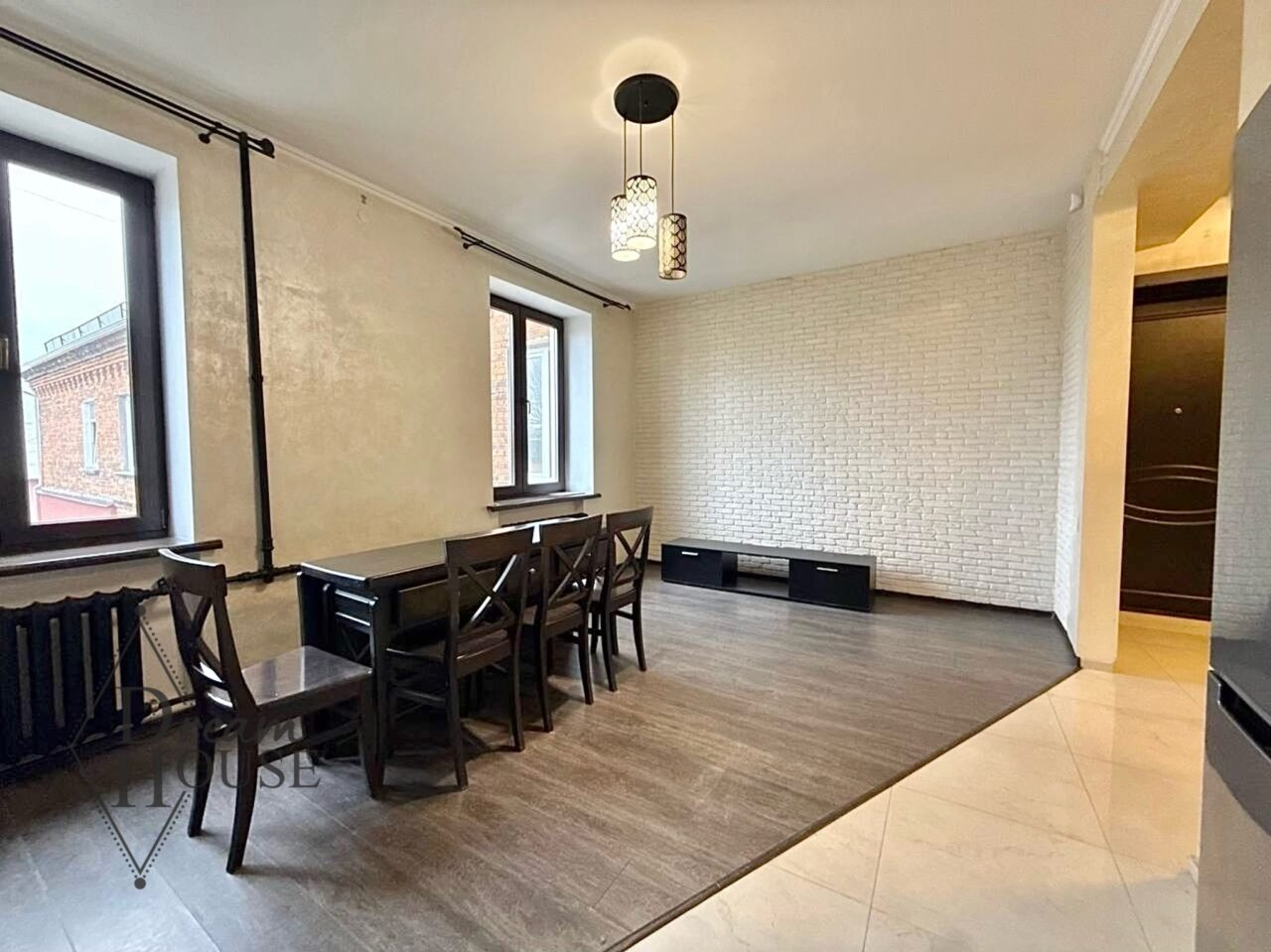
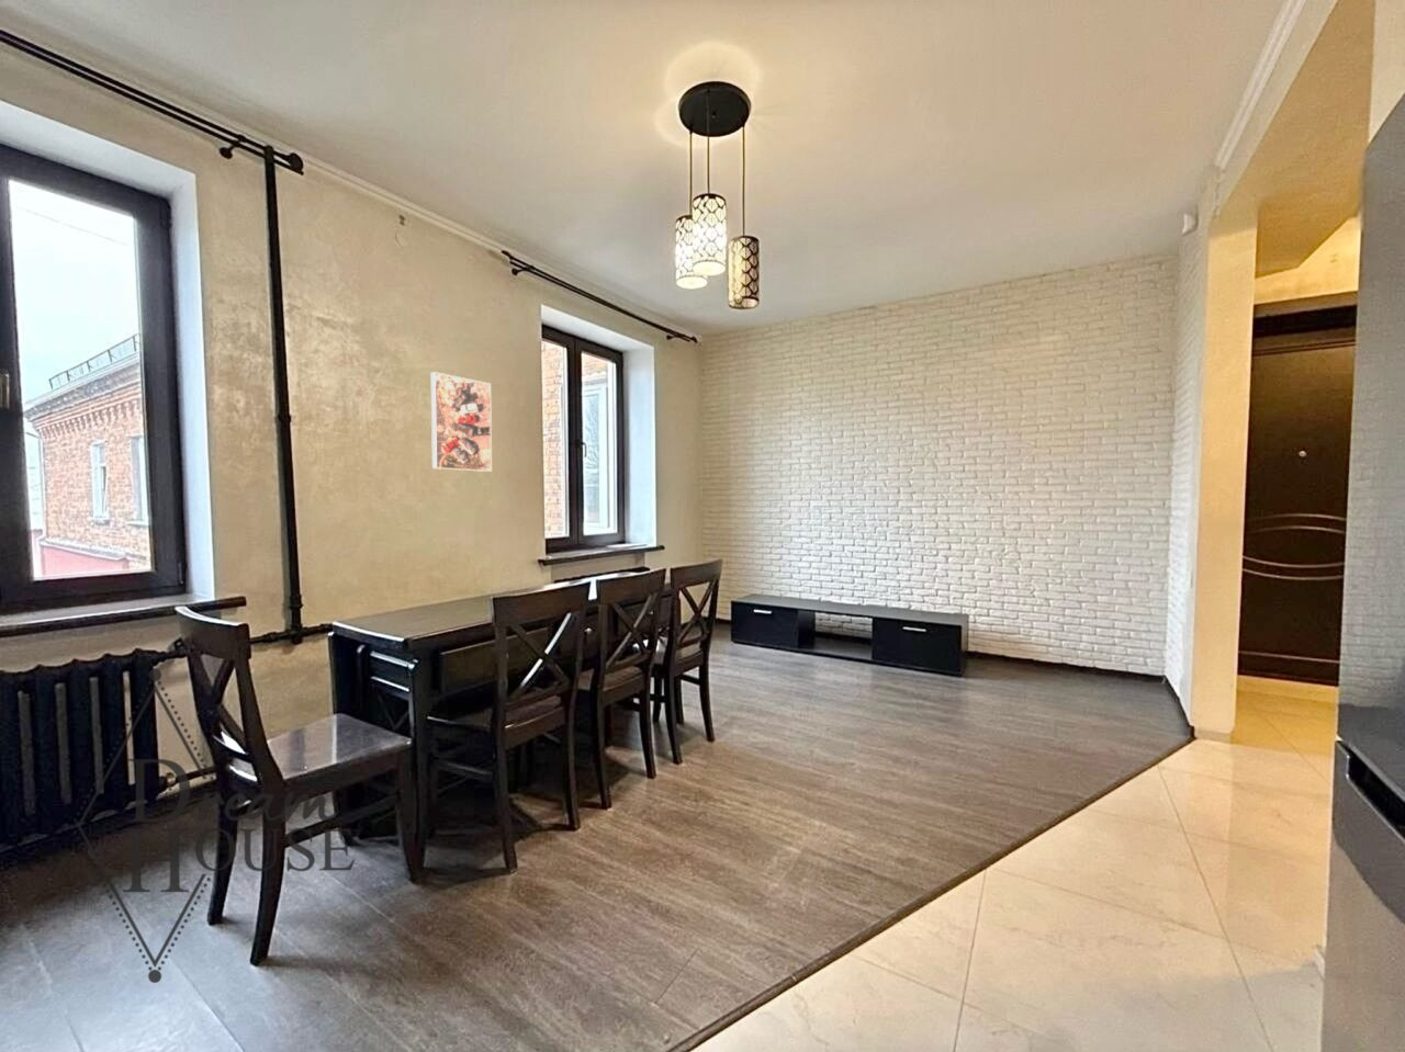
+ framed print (462, 423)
